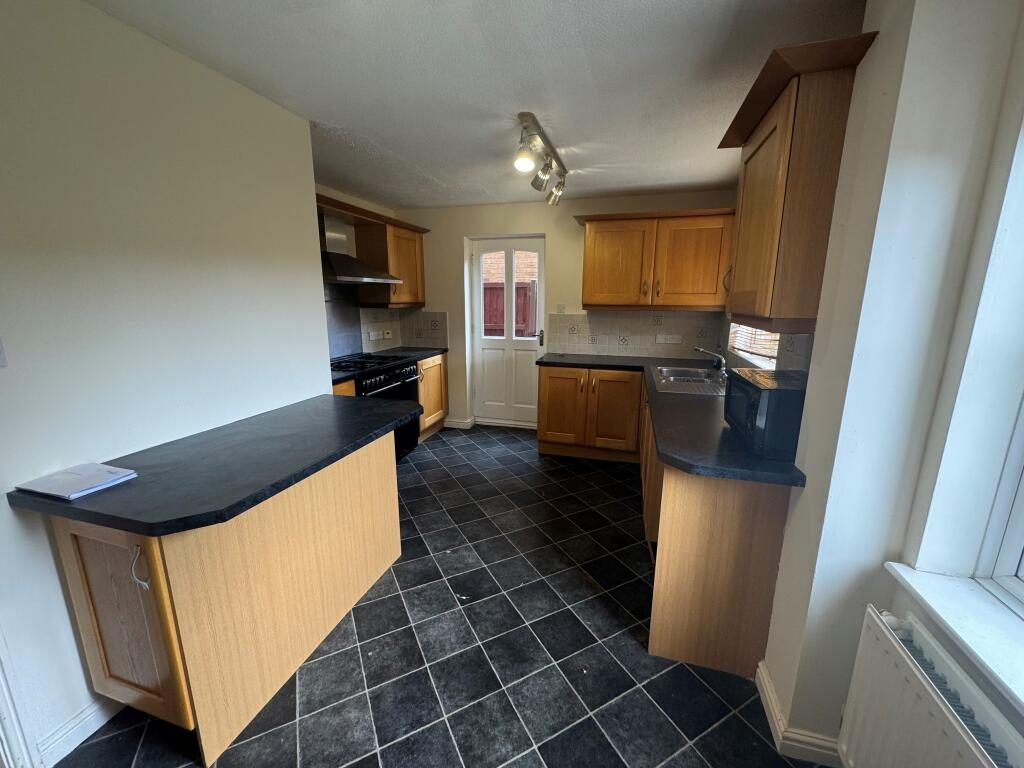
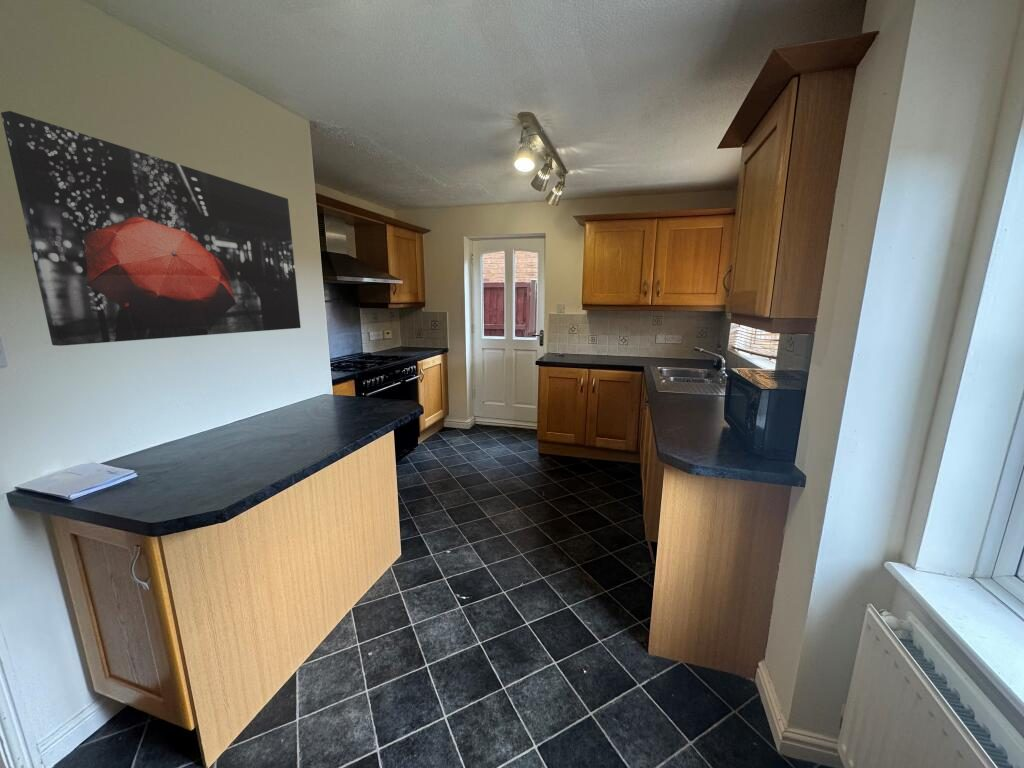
+ wall art (198, 254)
